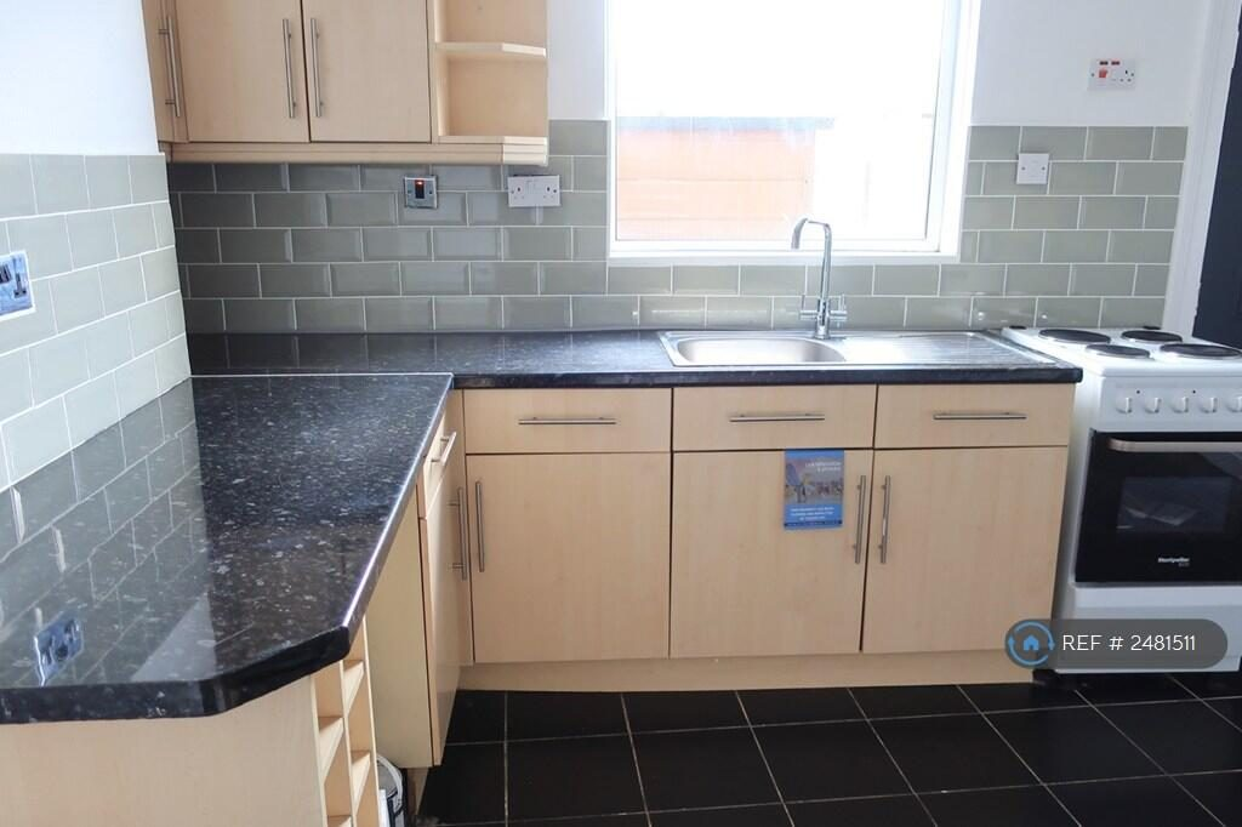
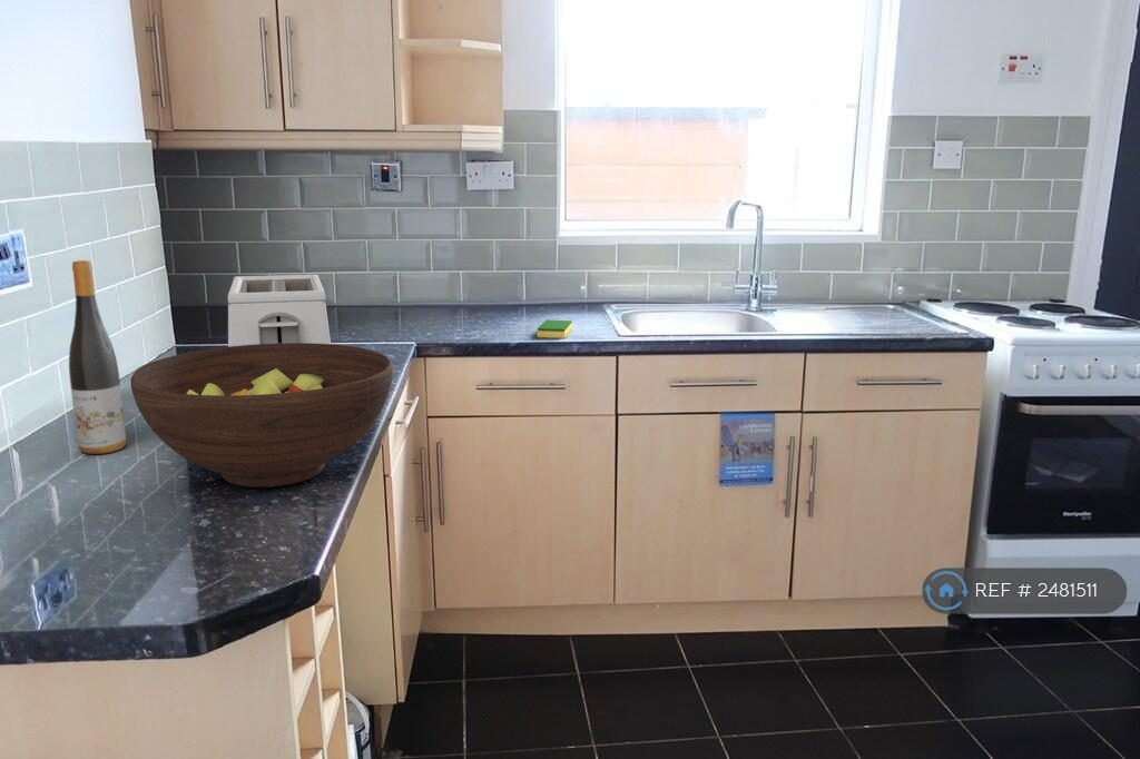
+ wine bottle (91, 356)
+ dish sponge (554, 328)
+ toaster (279, 335)
+ fruit bowl (271, 421)
